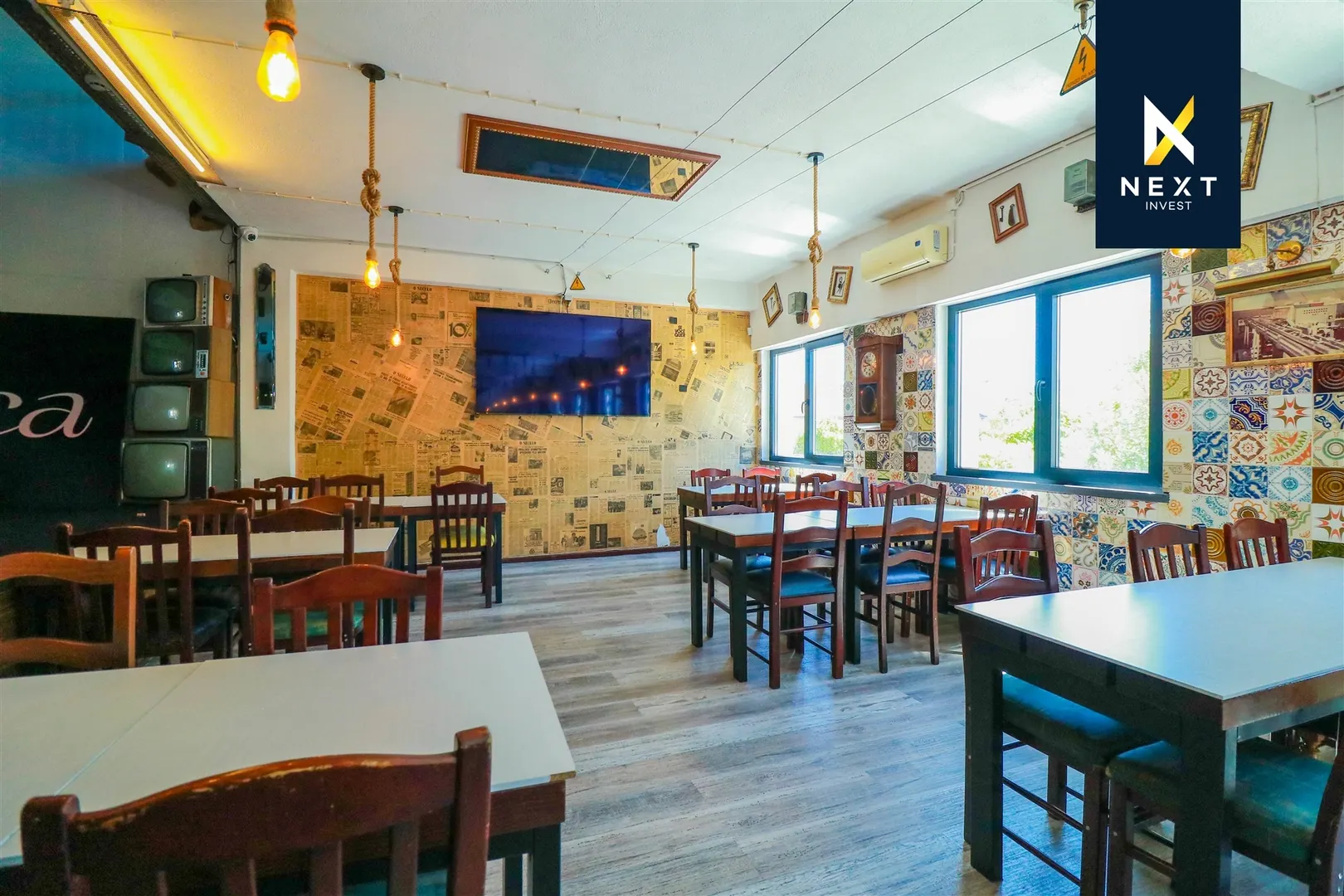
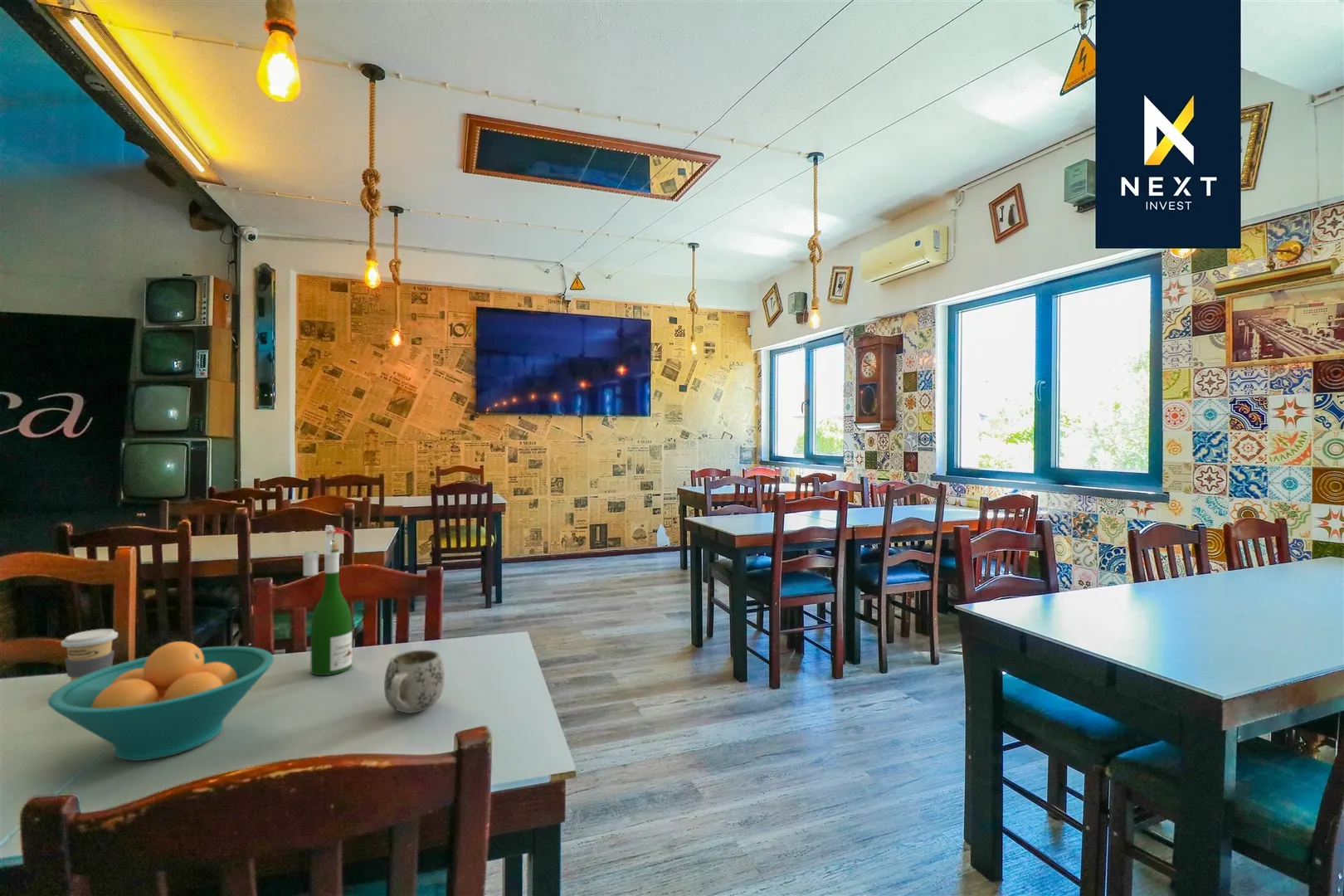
+ coffee cup (90, 661)
+ mug (411, 685)
+ fruit bowl (171, 692)
+ wine bottle (334, 594)
